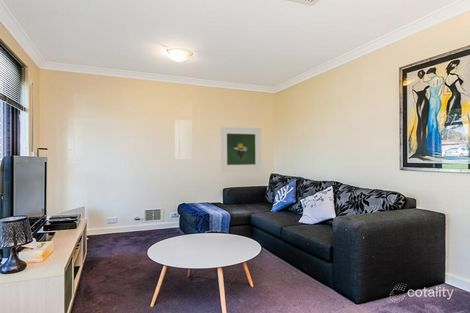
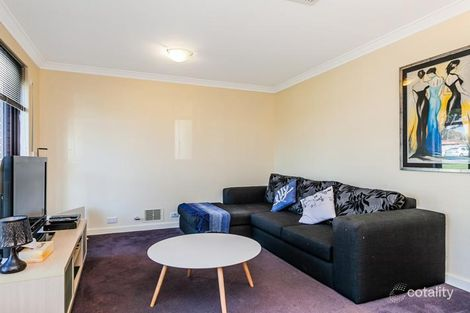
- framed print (241, 149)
